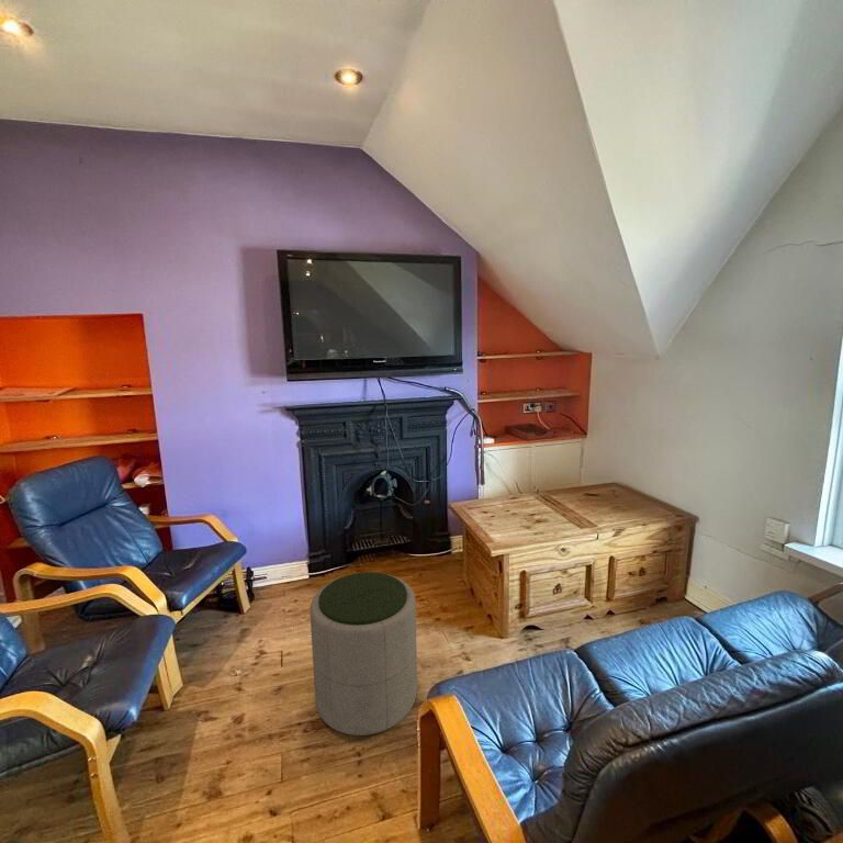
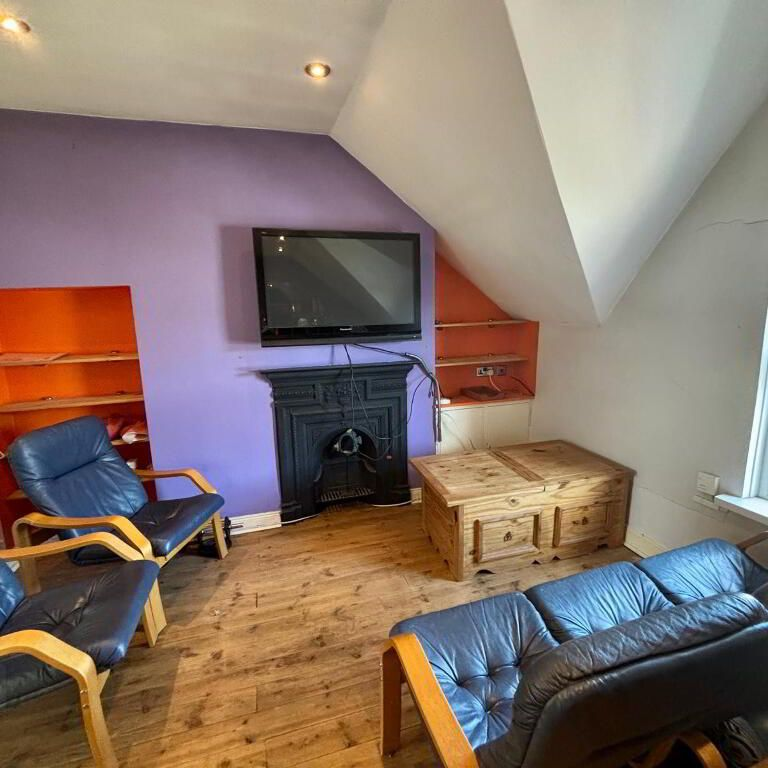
- ottoman (364, 647)
